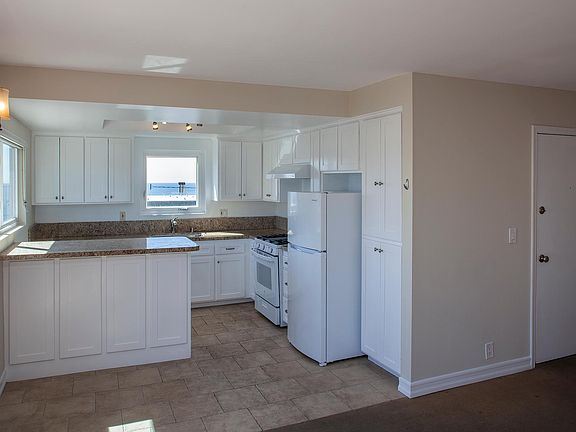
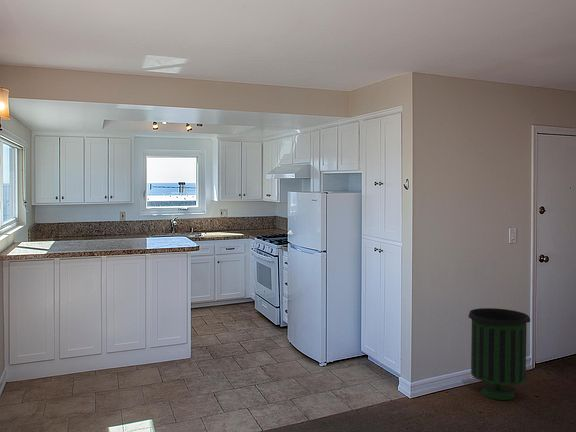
+ trash can (498, 354)
